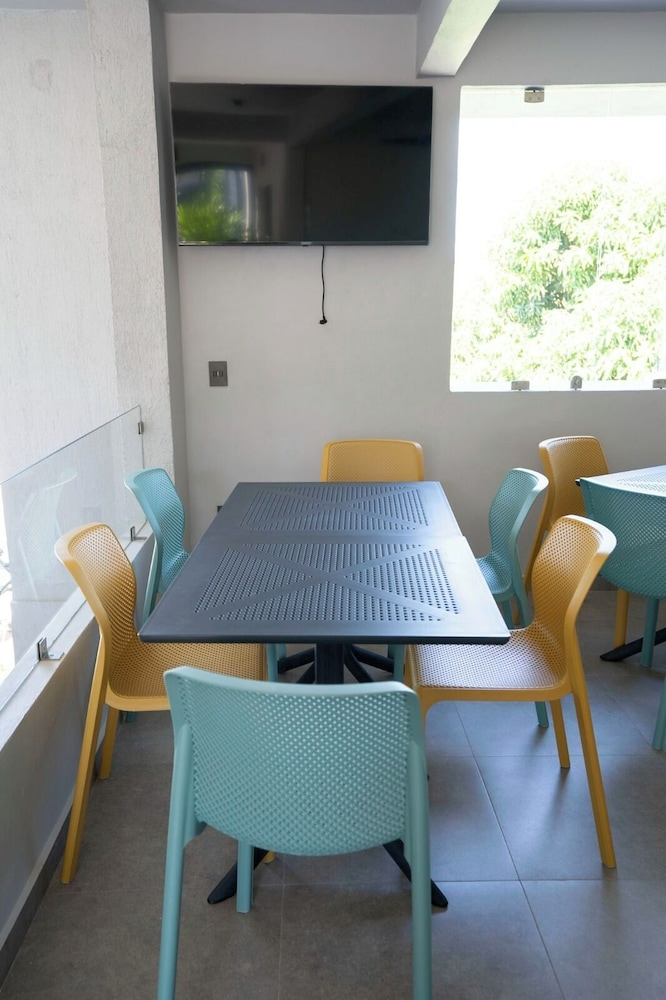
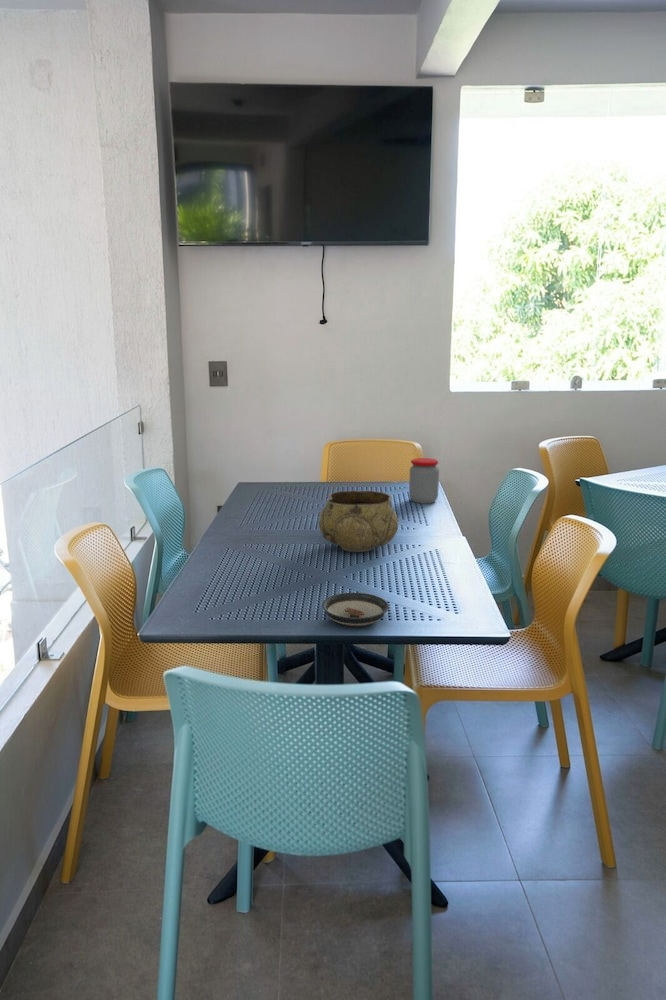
+ saucer (355, 612)
+ decorative bowl (358, 522)
+ jar (424, 480)
